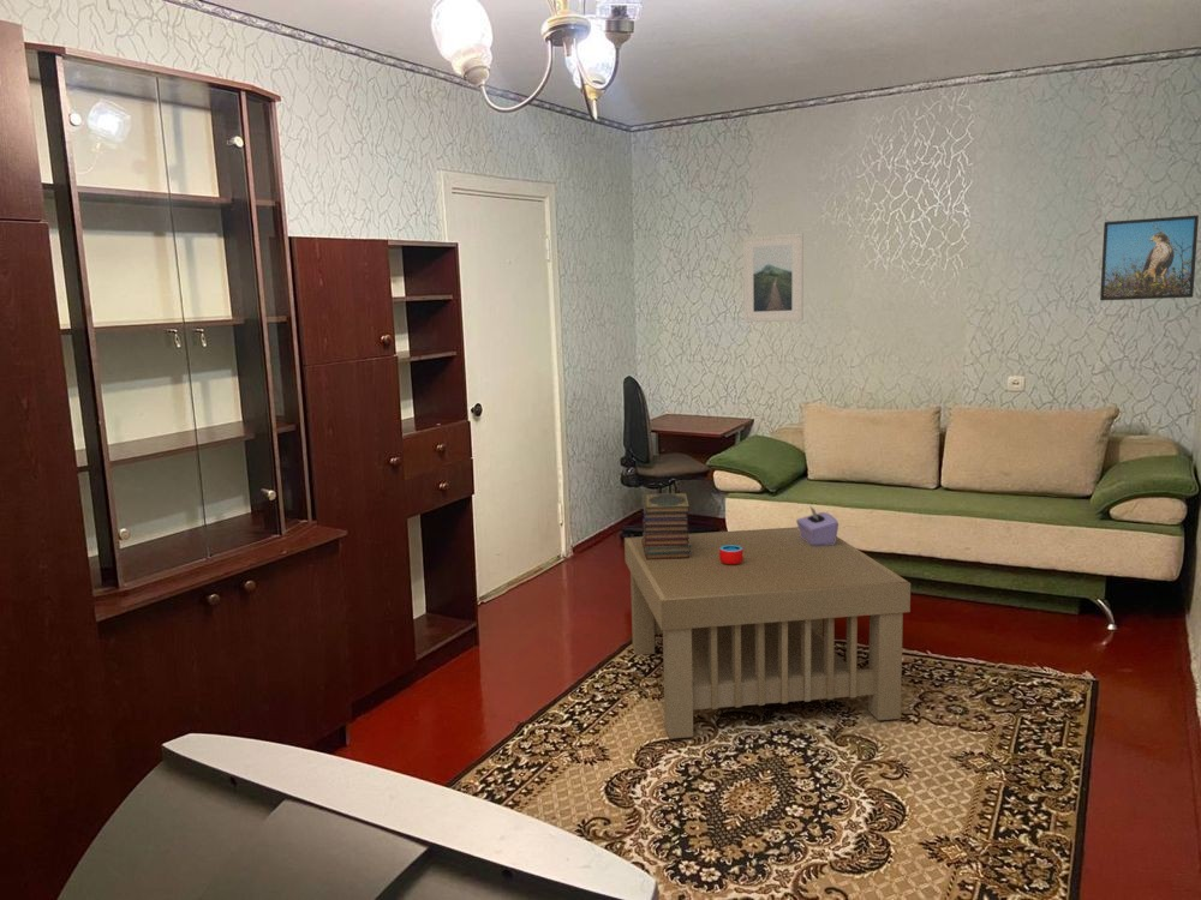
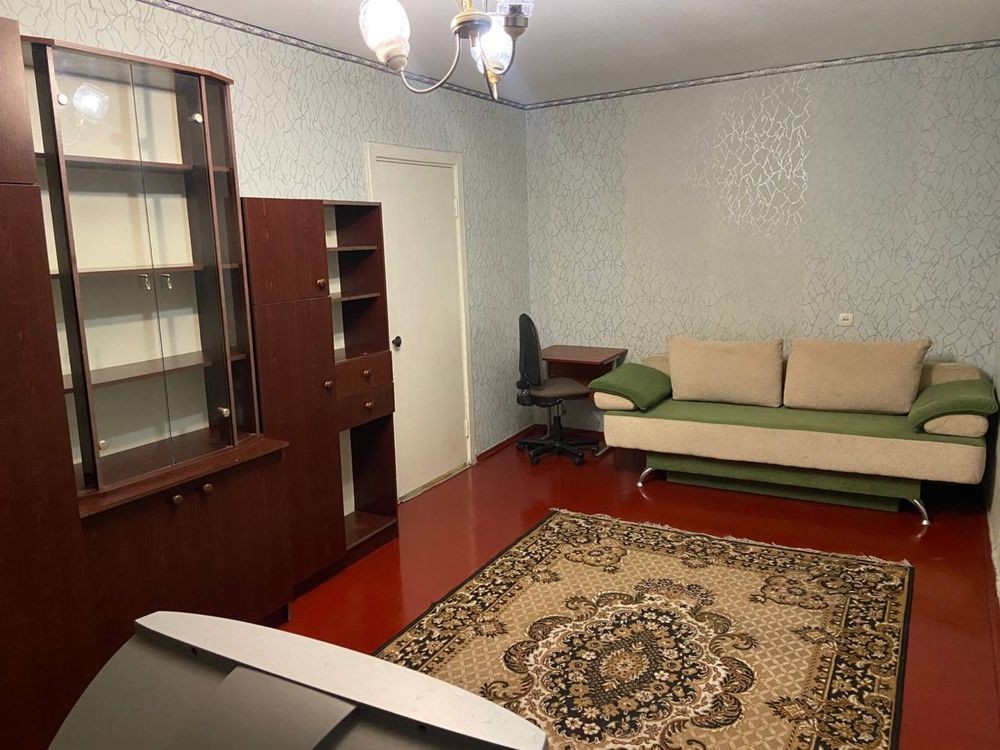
- book stack (665, 524)
- mug (730, 553)
- coffee table (752, 619)
- tissue box (815, 523)
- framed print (772, 278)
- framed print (1147, 258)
